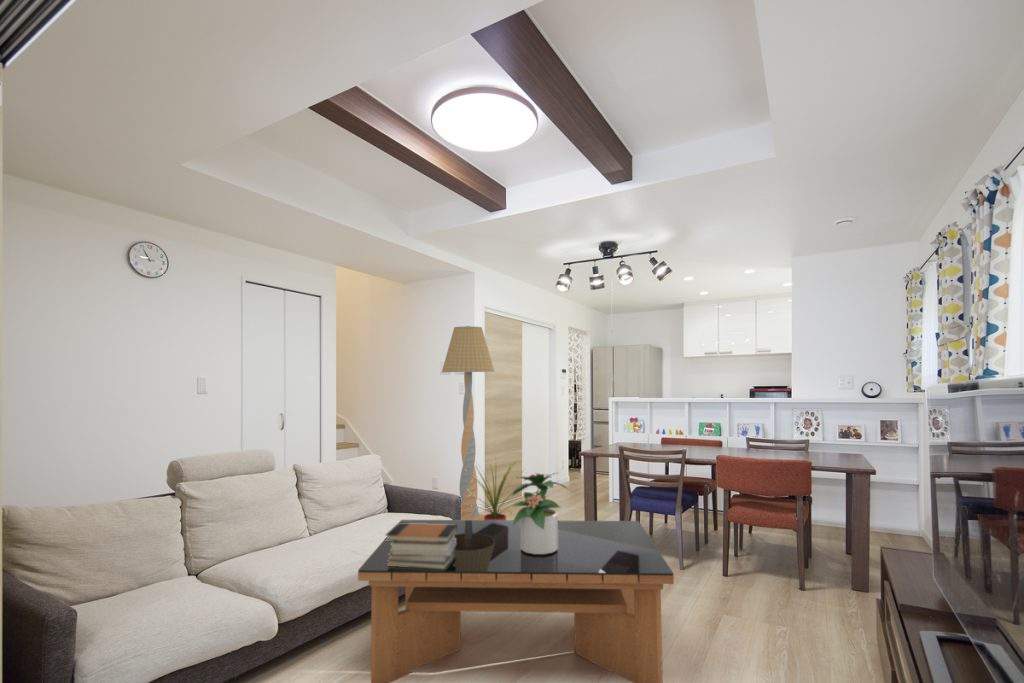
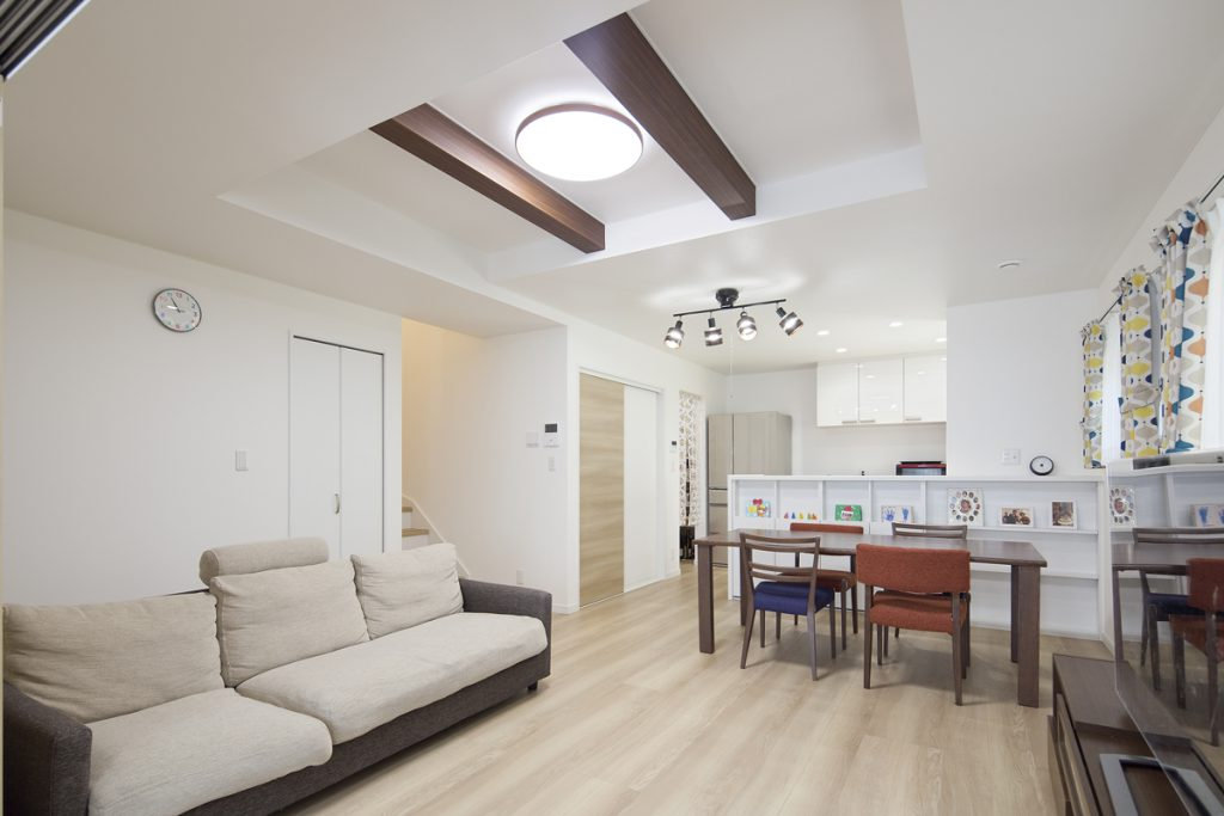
- floor lamp (468, 423)
- book stack (422, 544)
- potted plant (537, 508)
- house plant (494, 500)
- coffee table (517, 597)
